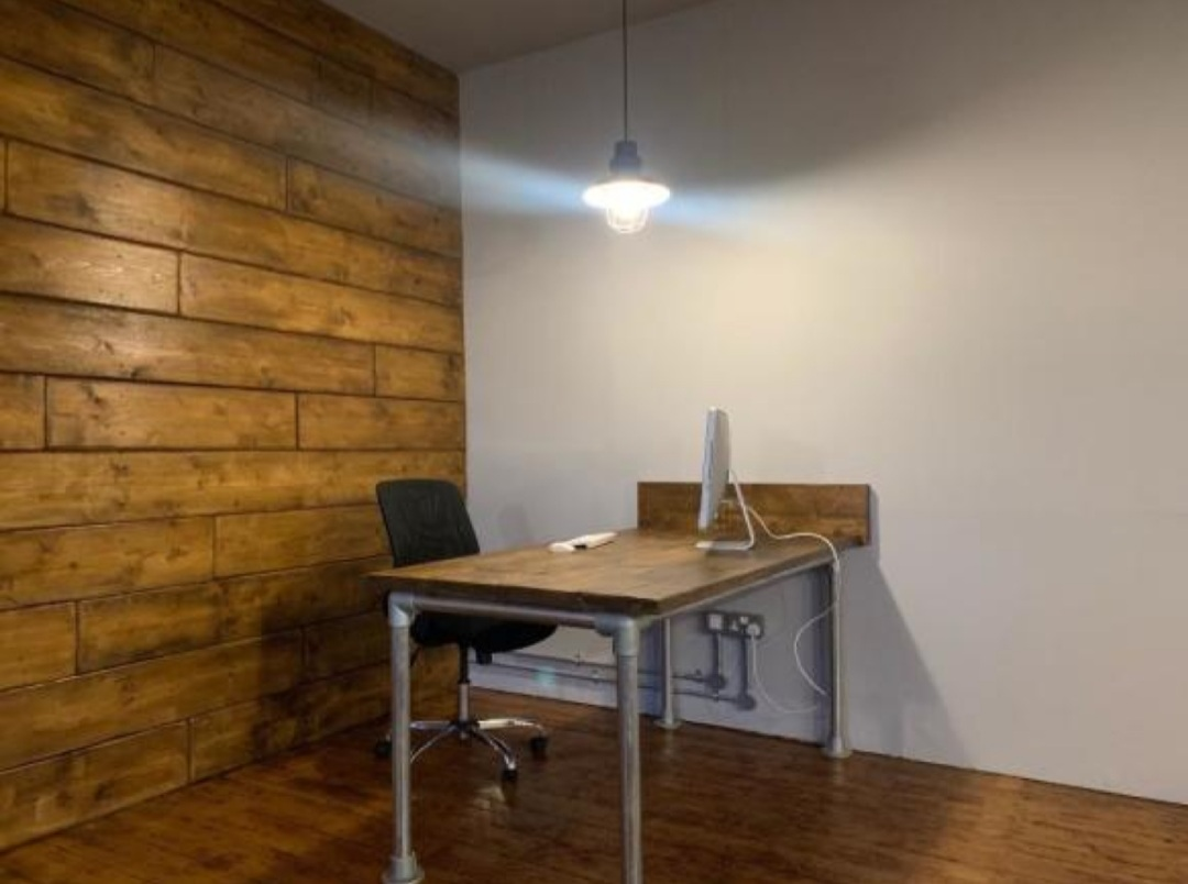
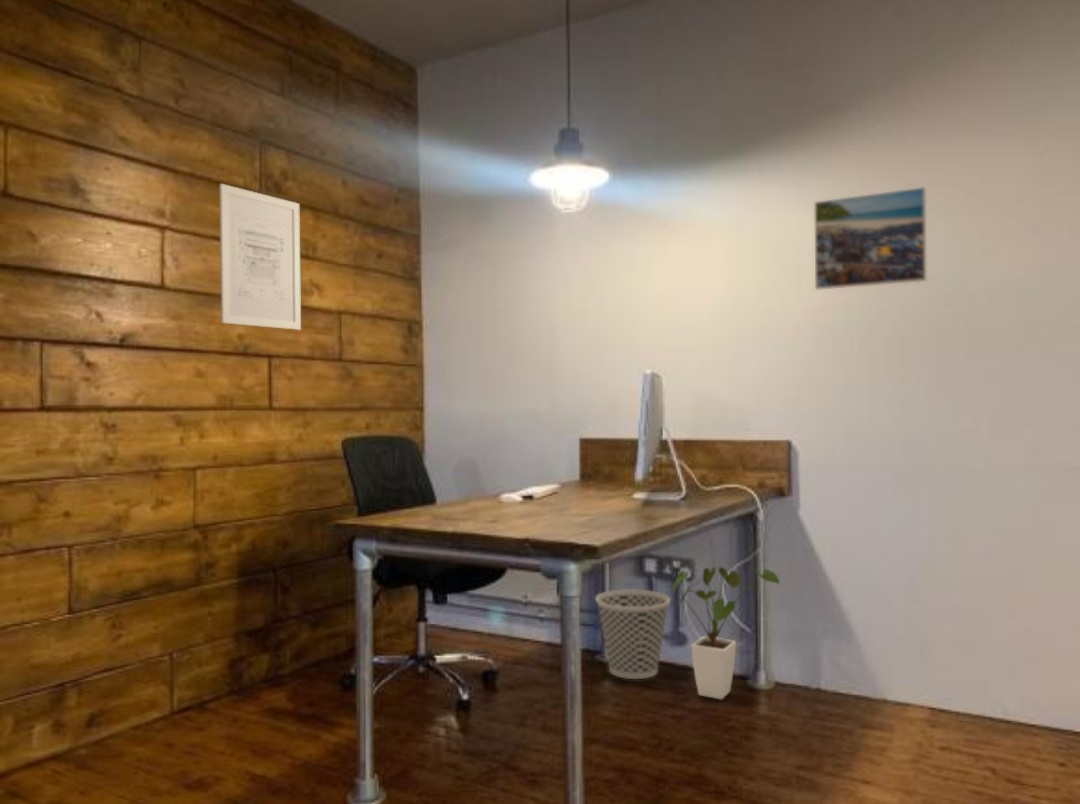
+ wall art (262, 260)
+ house plant (720, 629)
+ wastebasket (632, 634)
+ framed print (868, 240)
